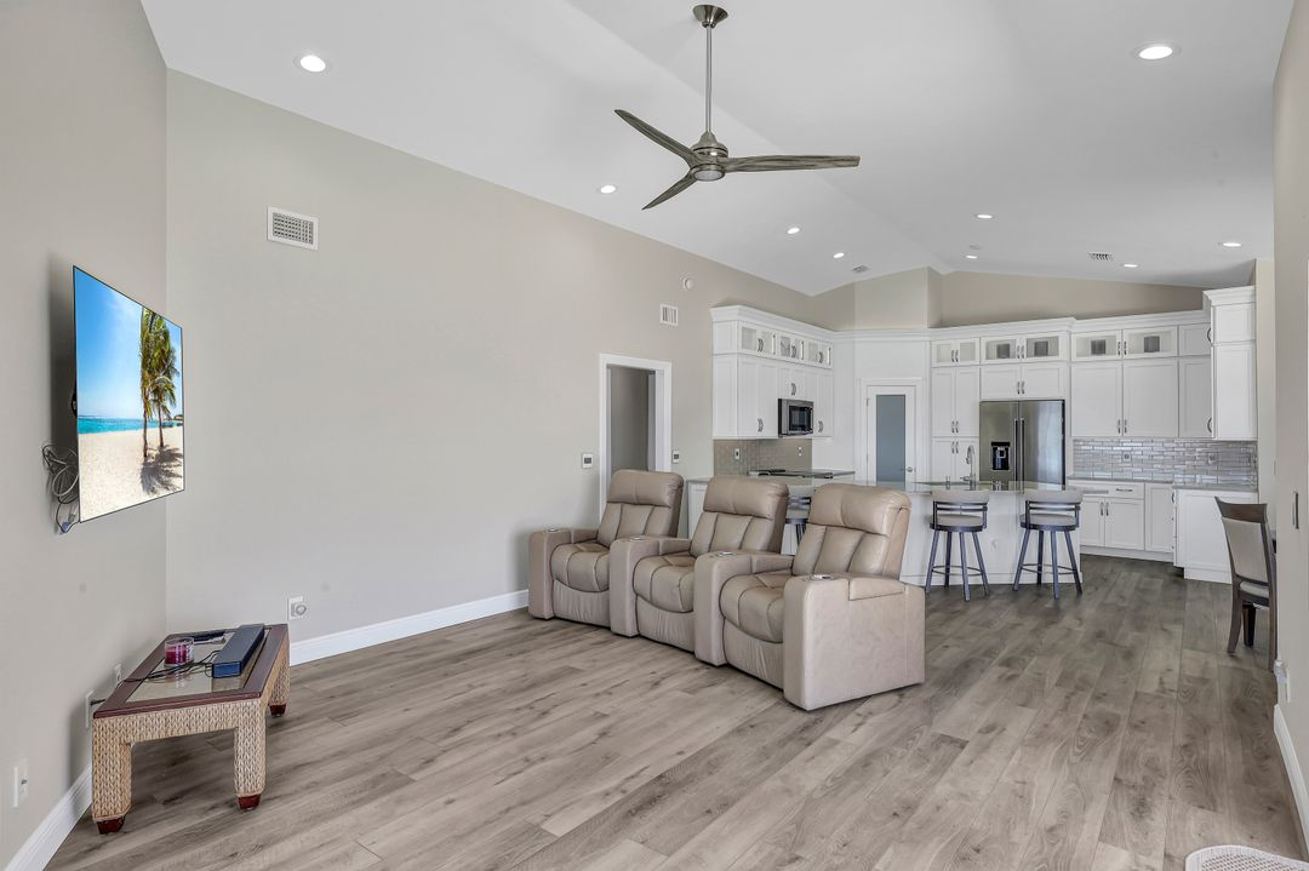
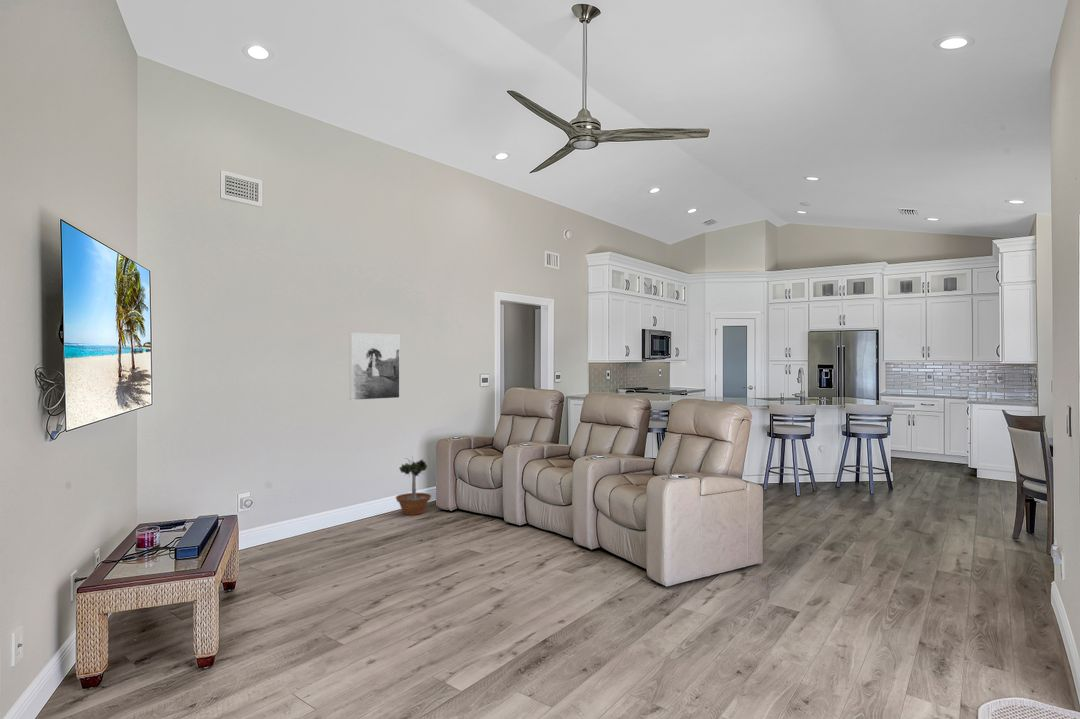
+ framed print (375, 366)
+ potted tree (413, 483)
